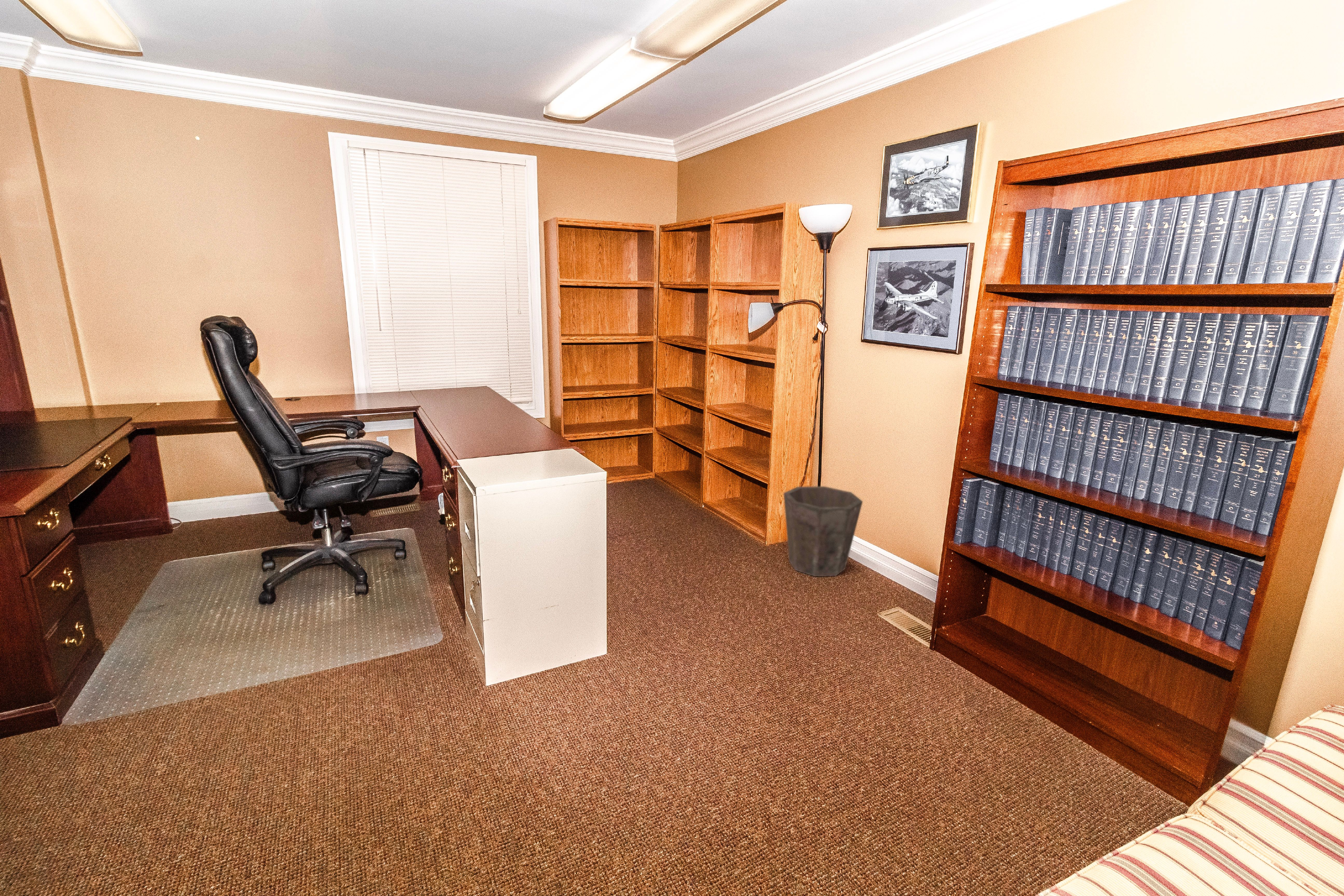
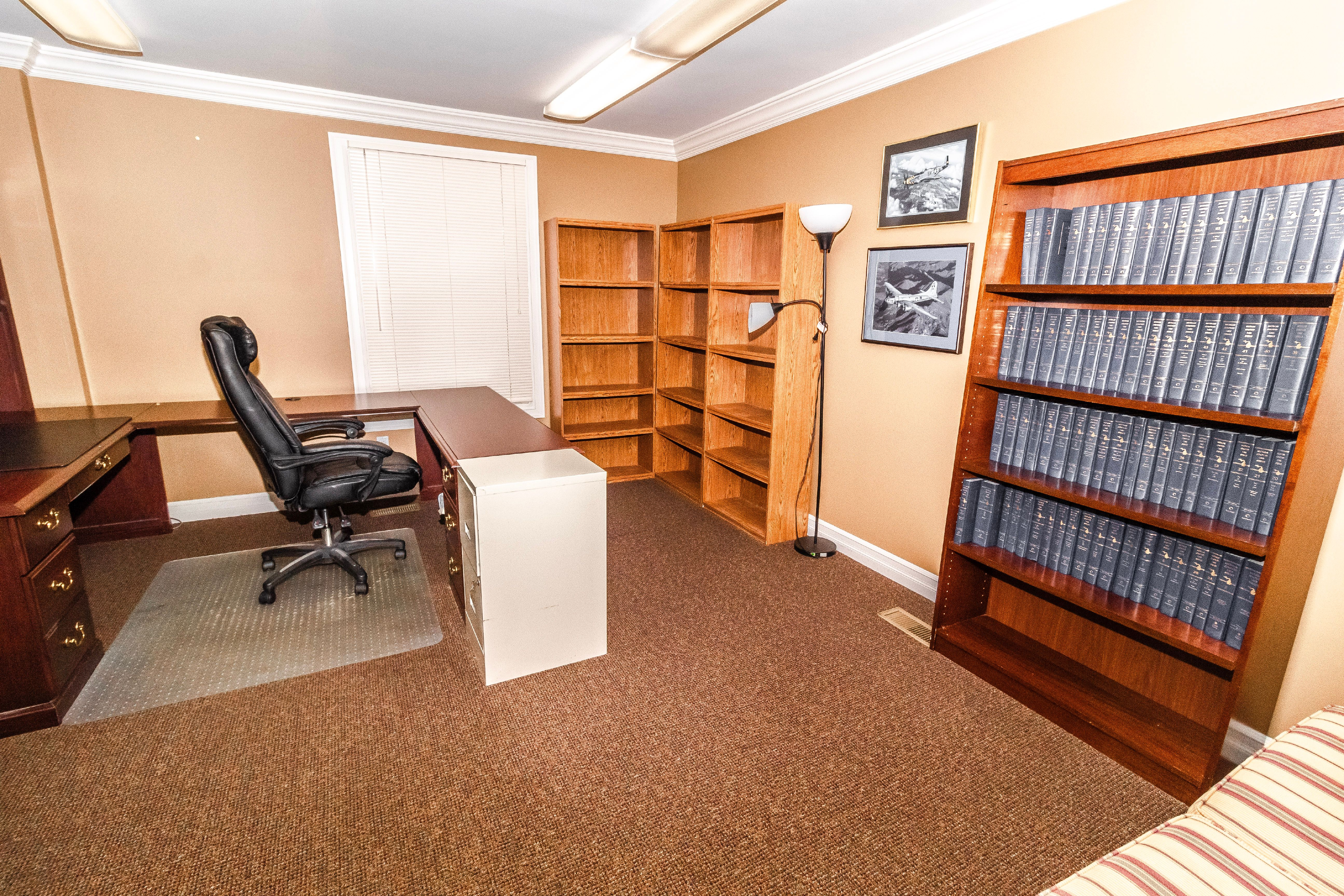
- waste bin (820, 531)
